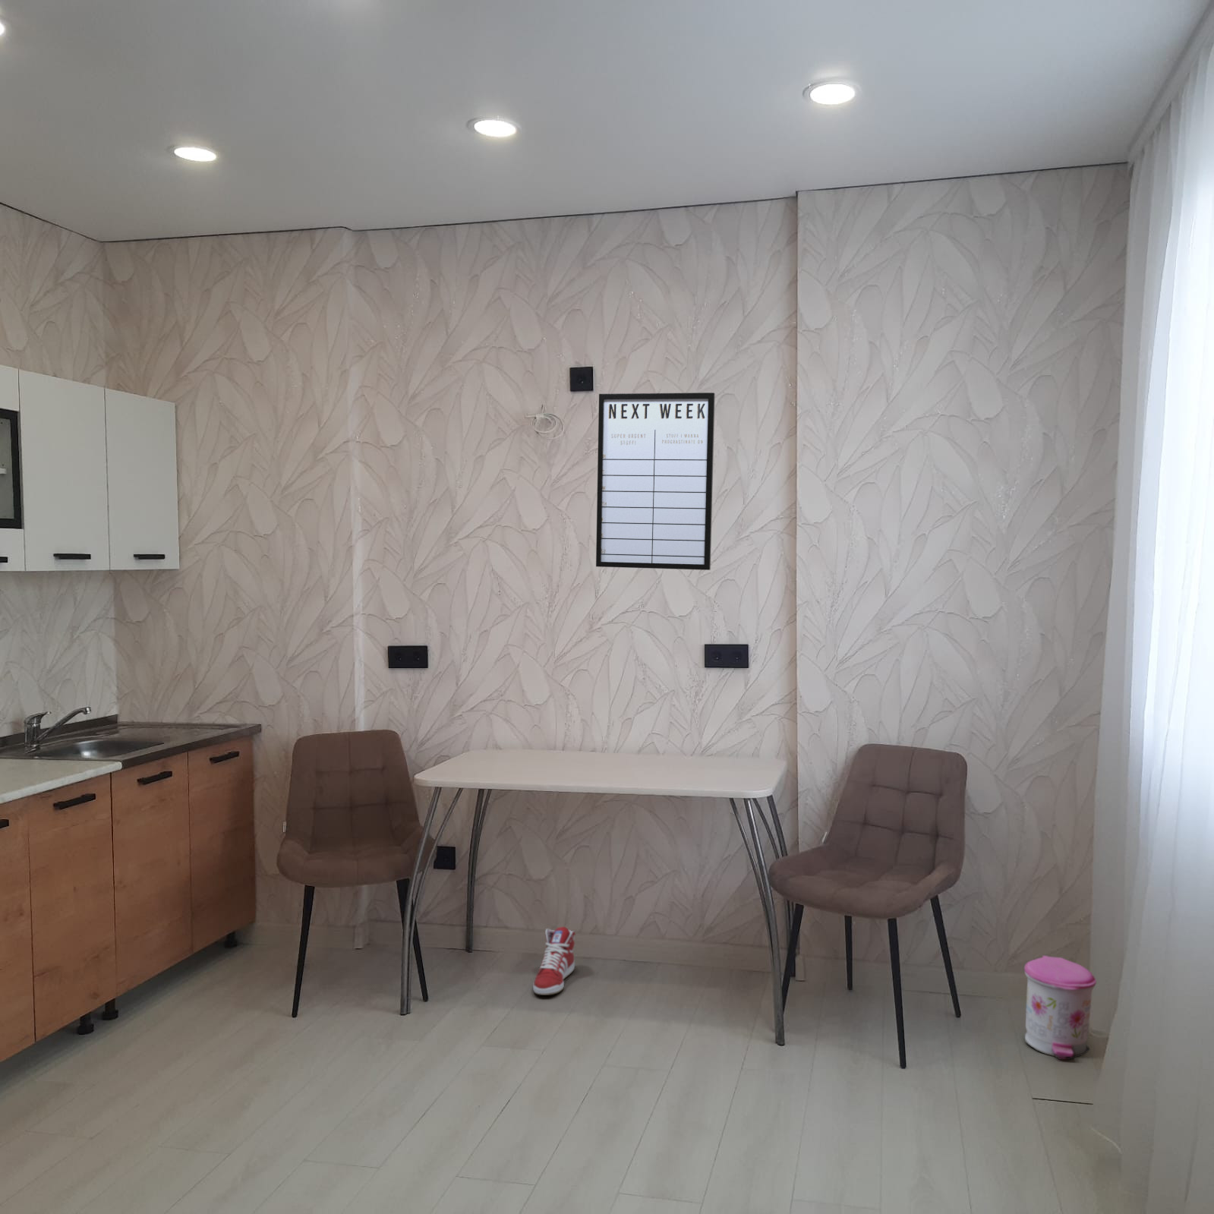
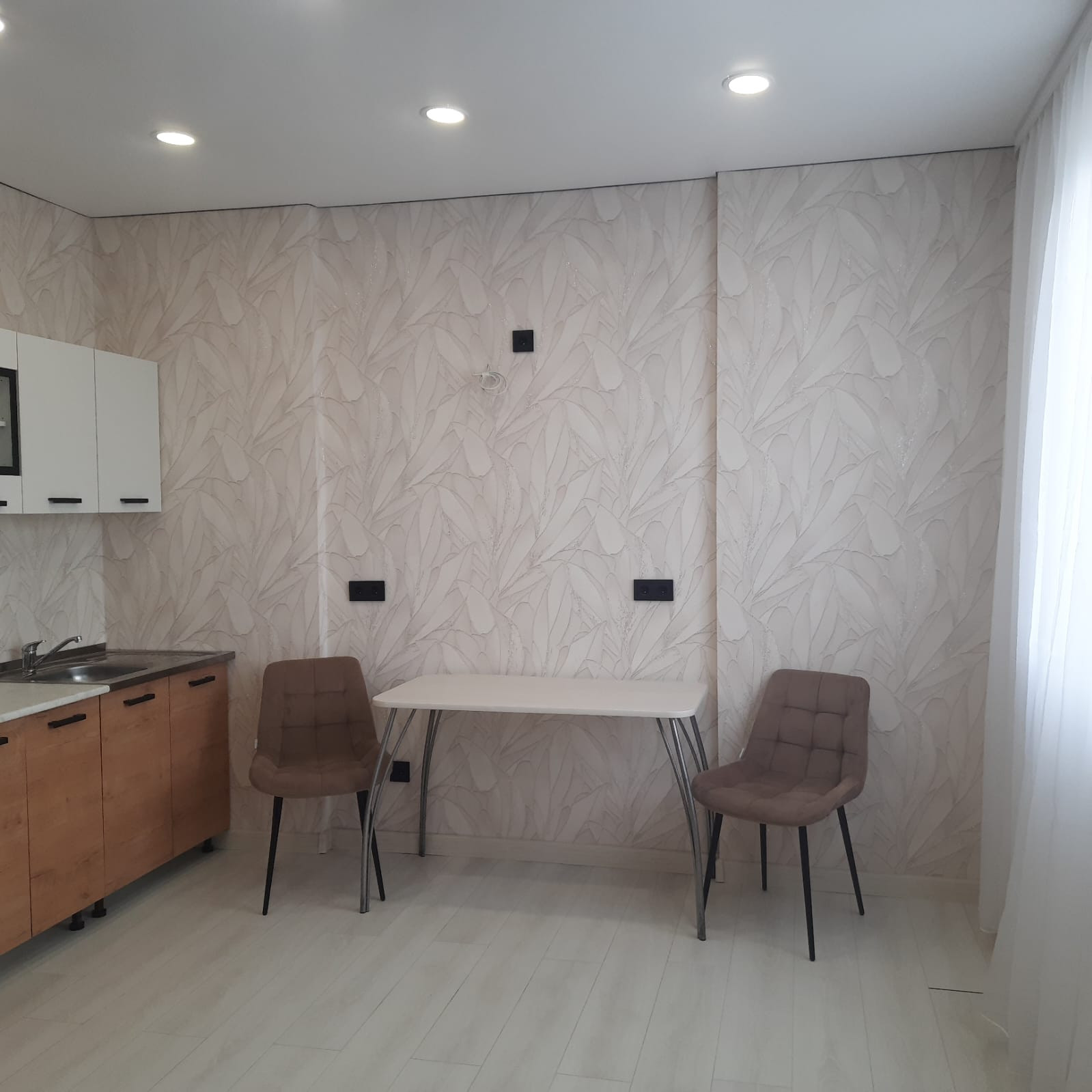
- trash can (1057, 1005)
- sneaker (554, 958)
- writing board (655, 481)
